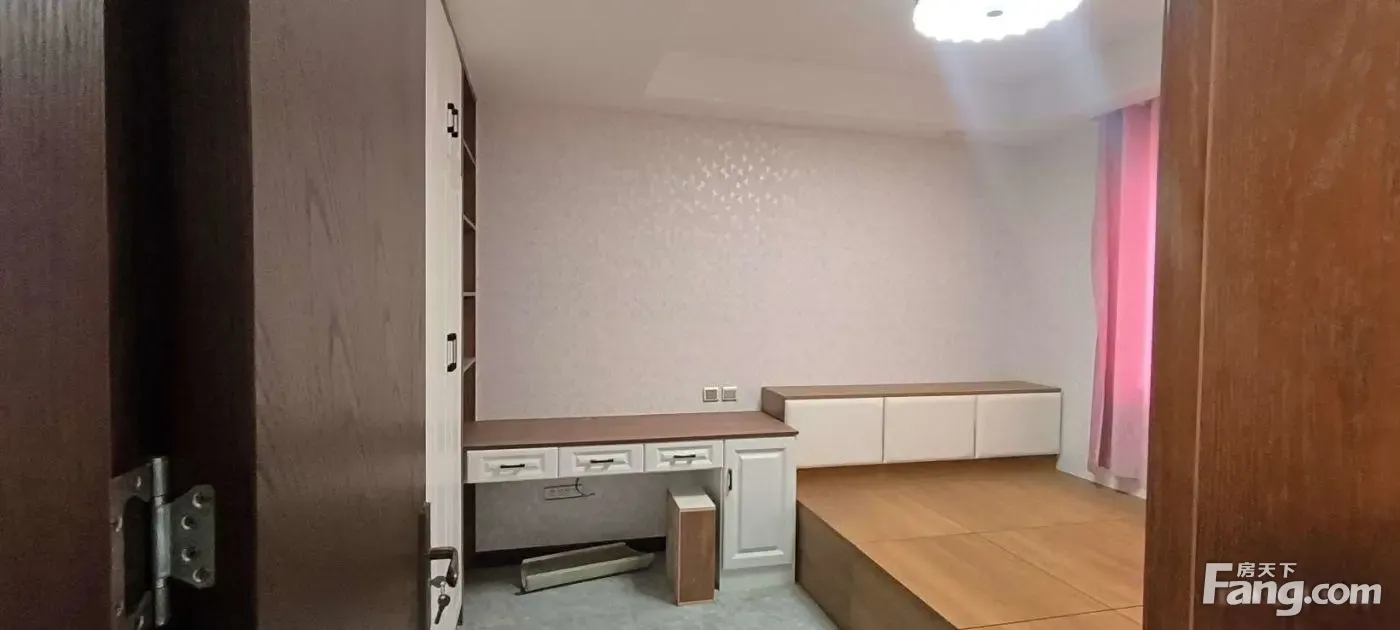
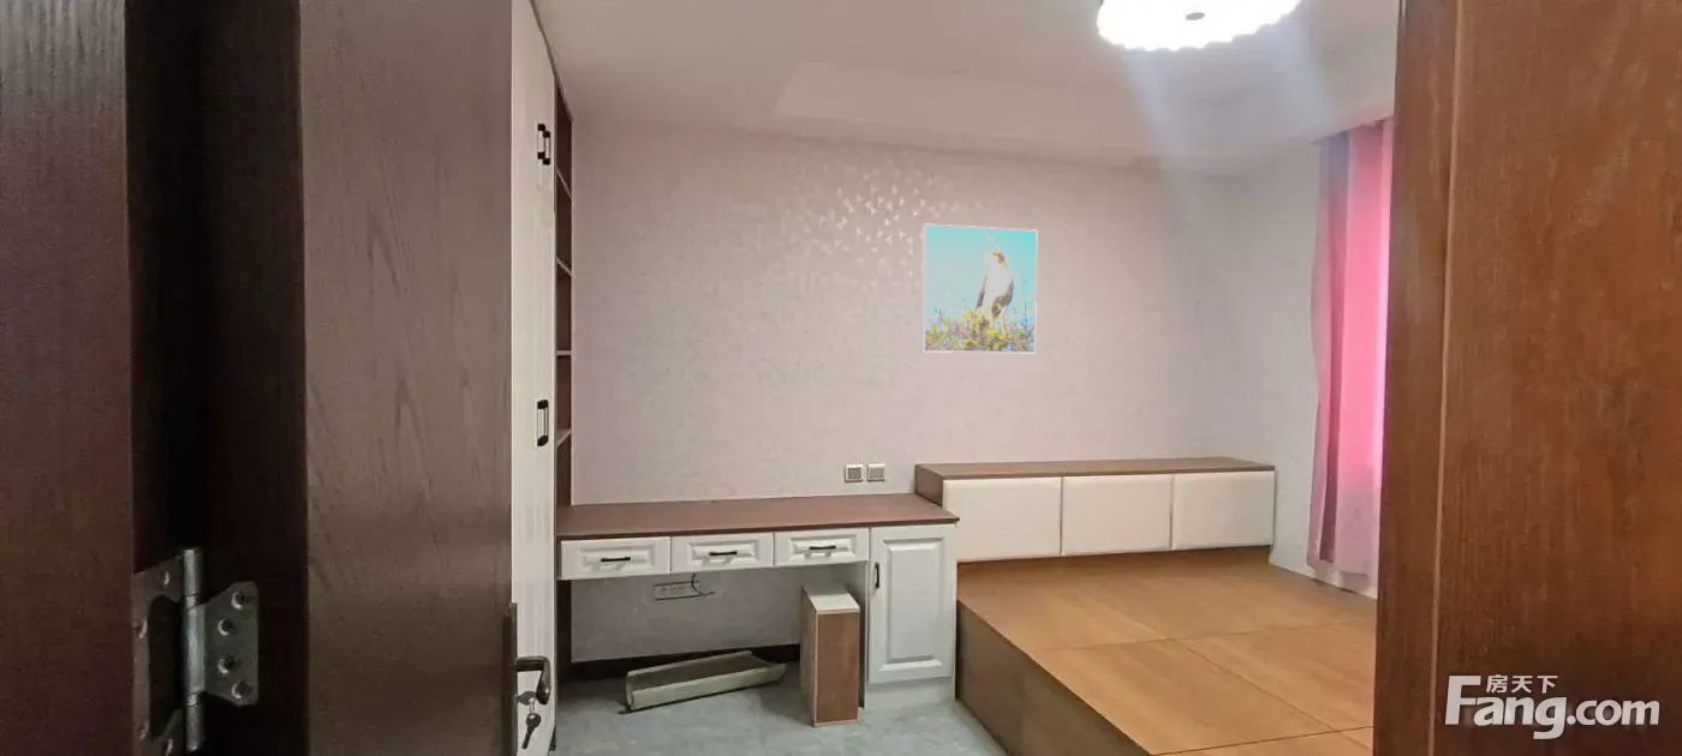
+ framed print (979, 289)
